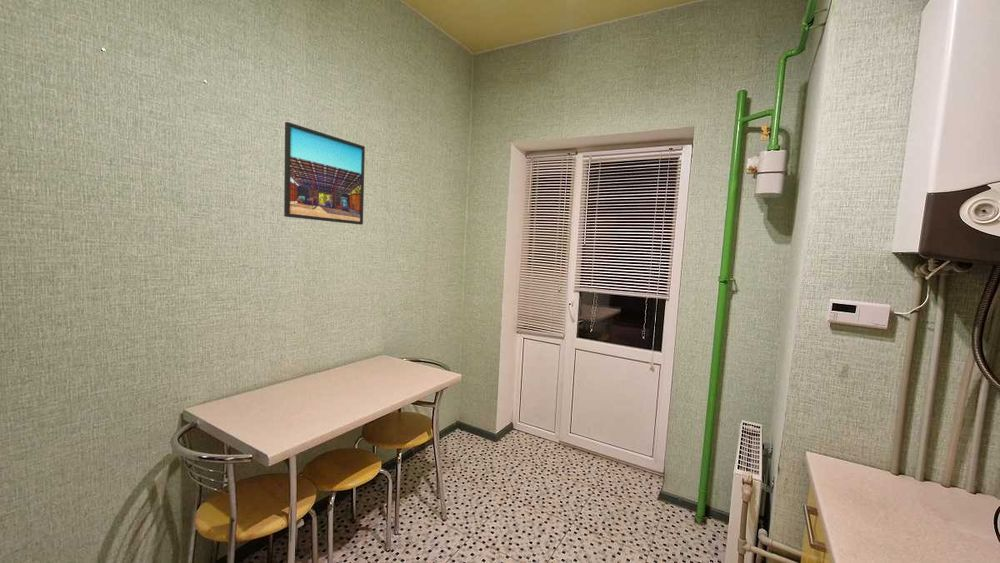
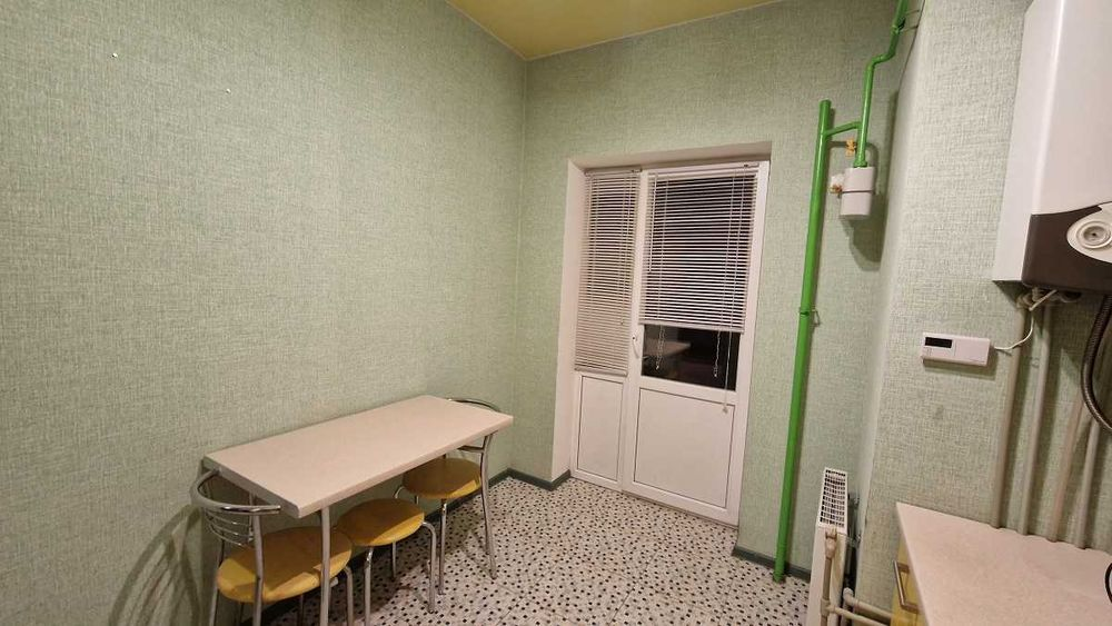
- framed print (327, 178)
